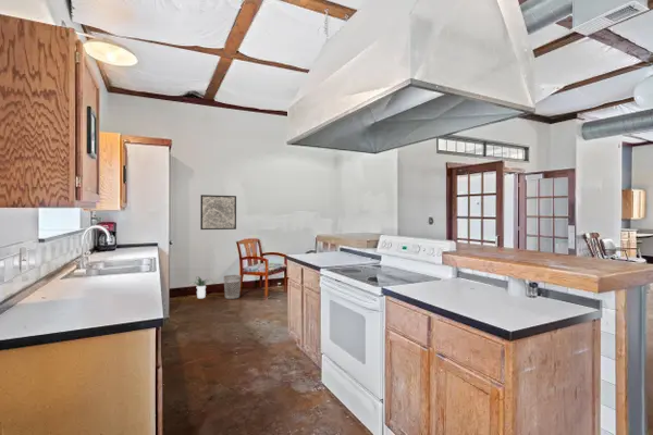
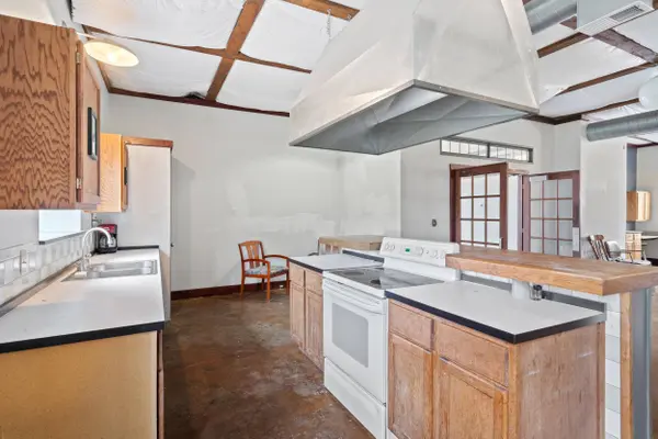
- wall art (219, 212)
- potted plant (200, 287)
- wastebasket (232, 286)
